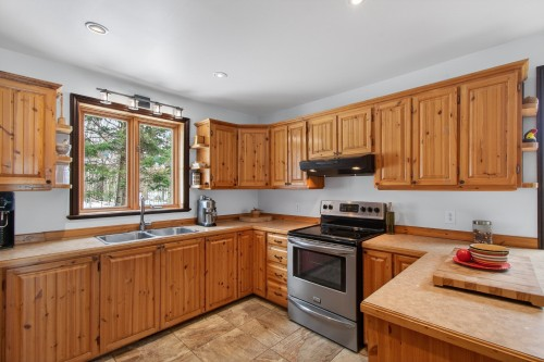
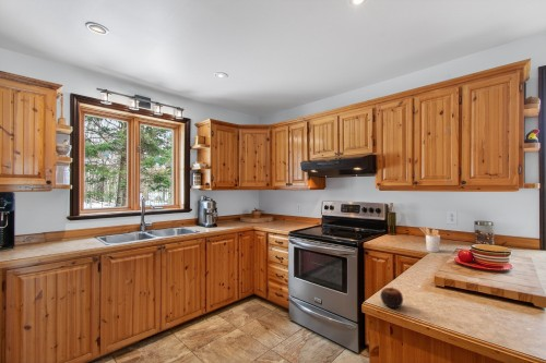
+ apple (391, 295)
+ utensil holder (429, 238)
